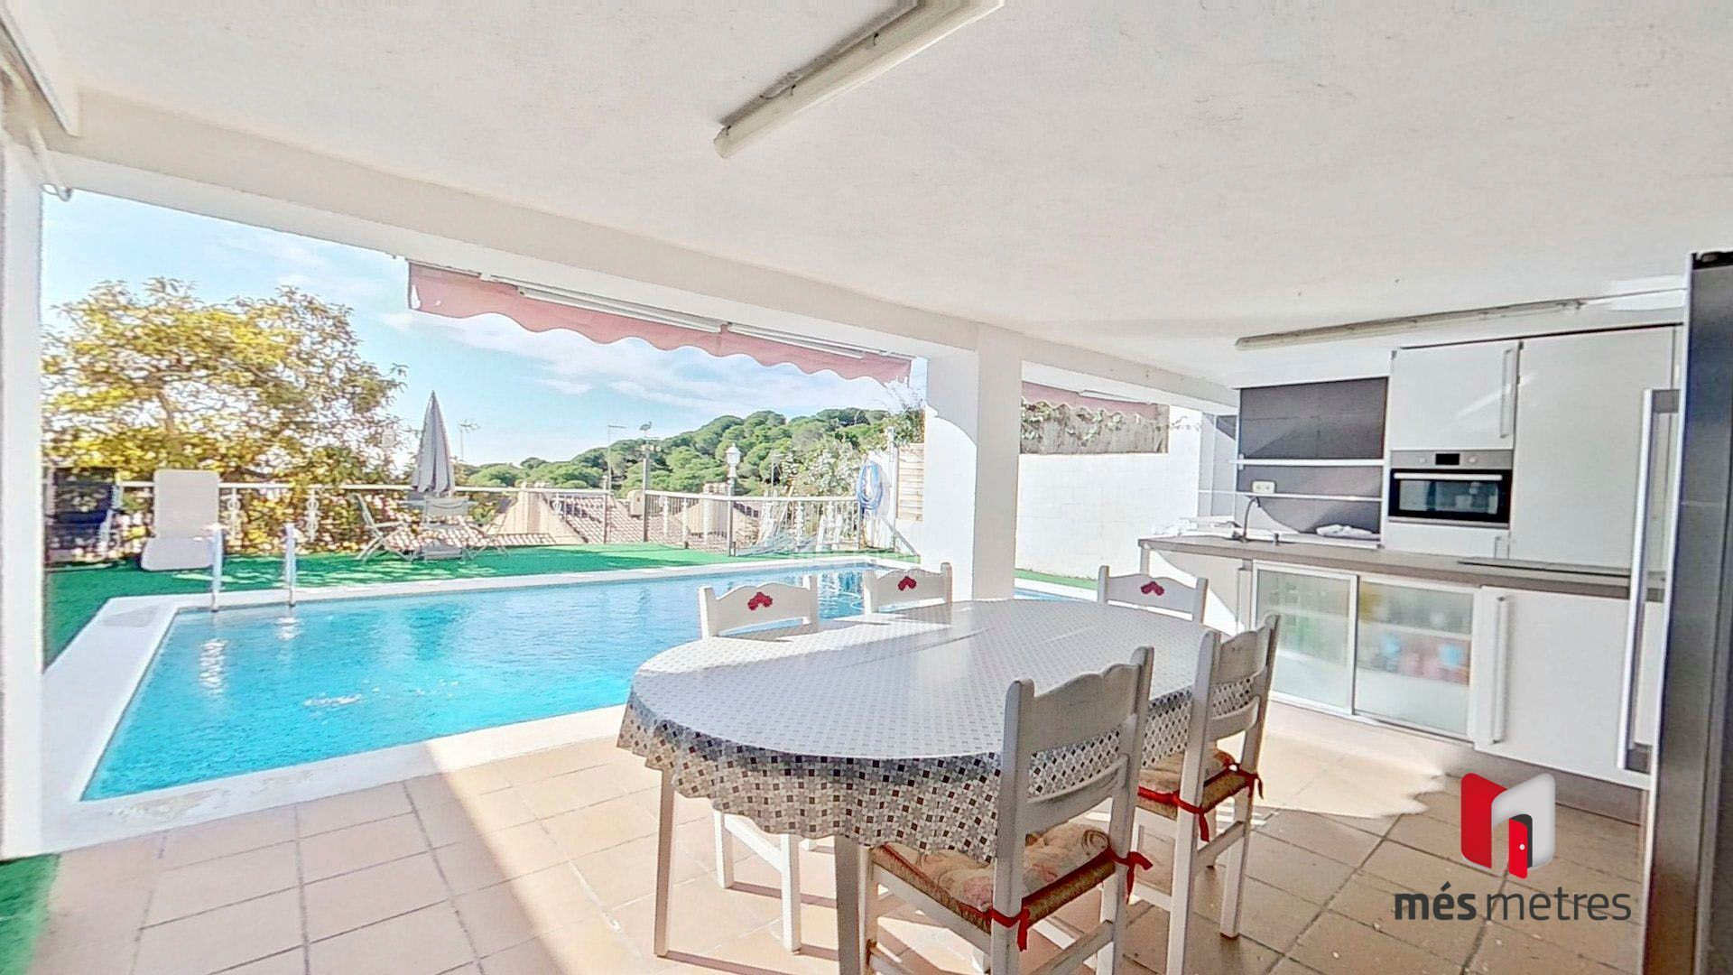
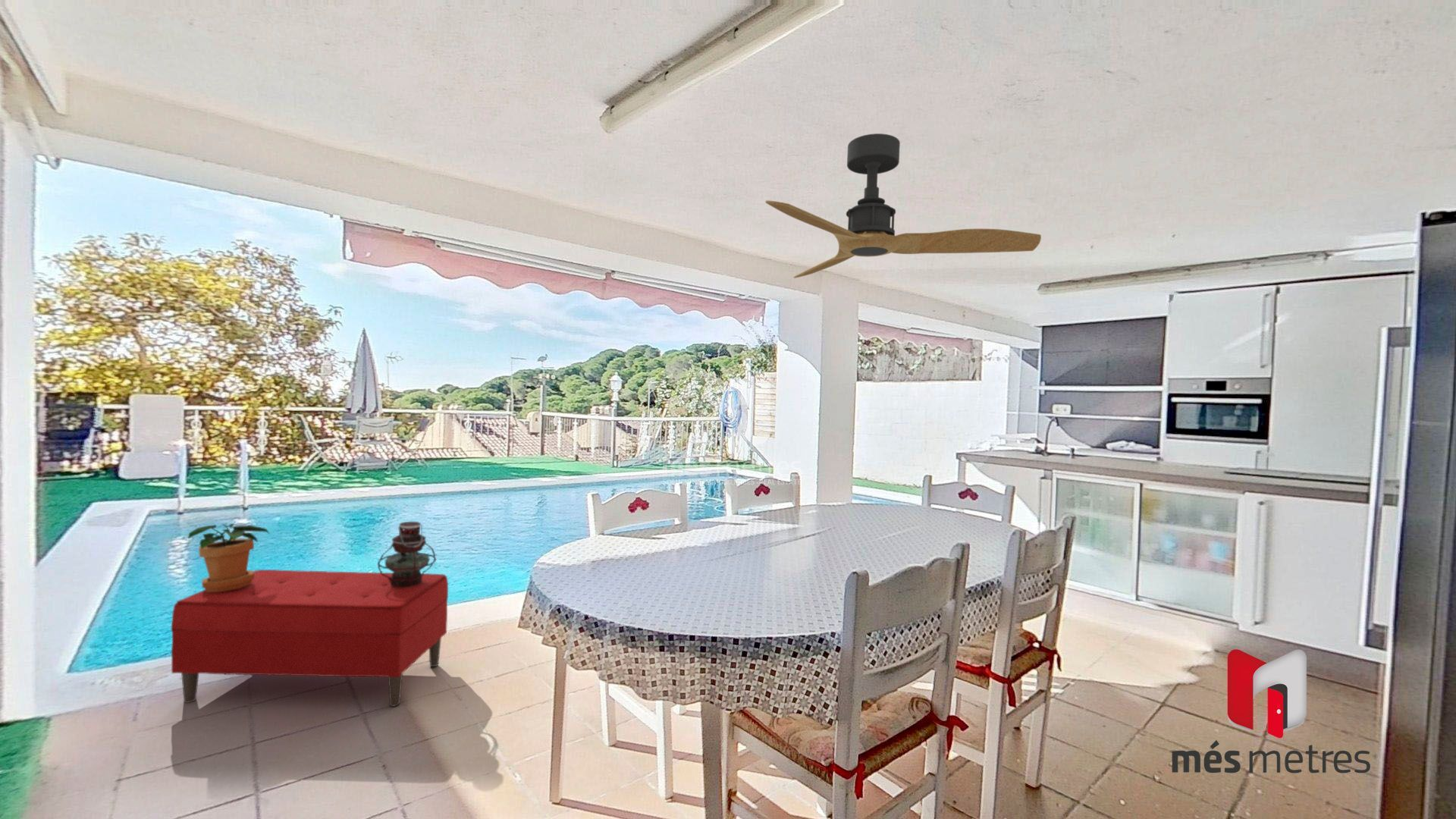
+ lantern (406, 553)
+ ceiling fan (894, 209)
+ bench (322, 634)
+ potted plant (237, 555)
